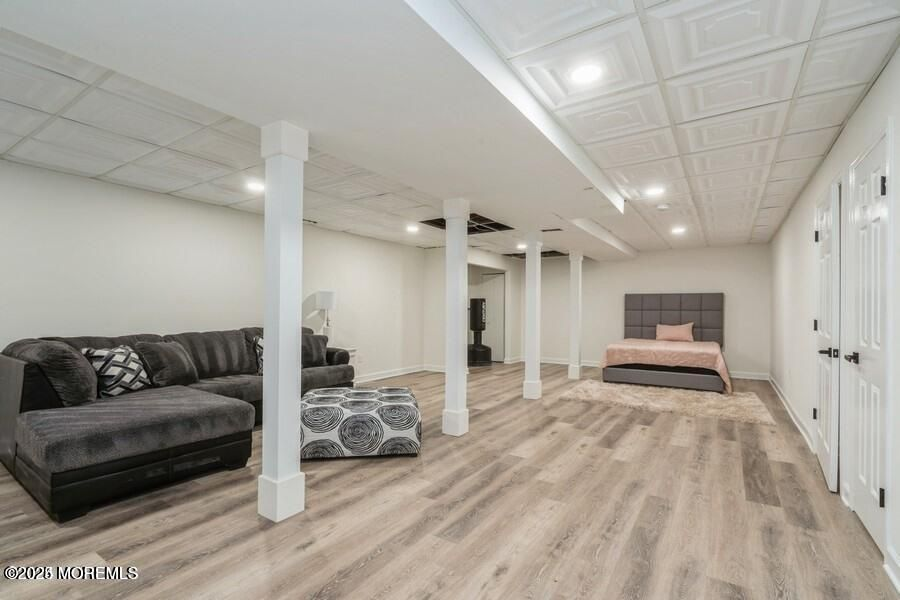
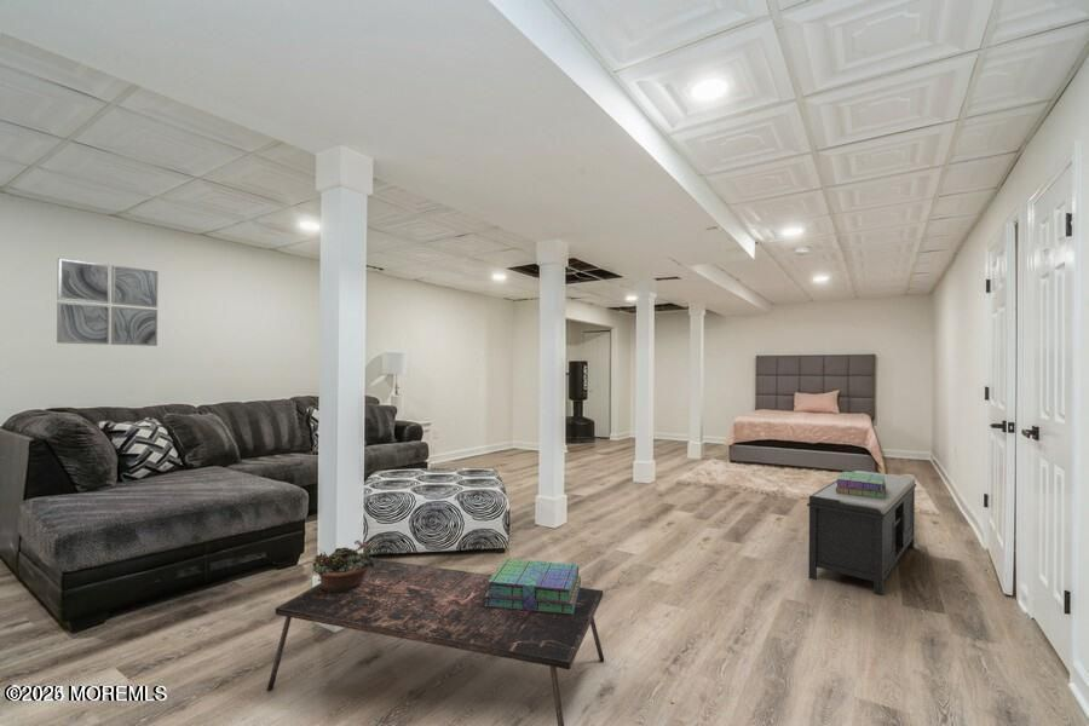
+ stack of books (535, 582)
+ stack of books (860, 483)
+ succulent planter (342, 564)
+ coffee table (444, 635)
+ wall art (109, 306)
+ bench (865, 523)
